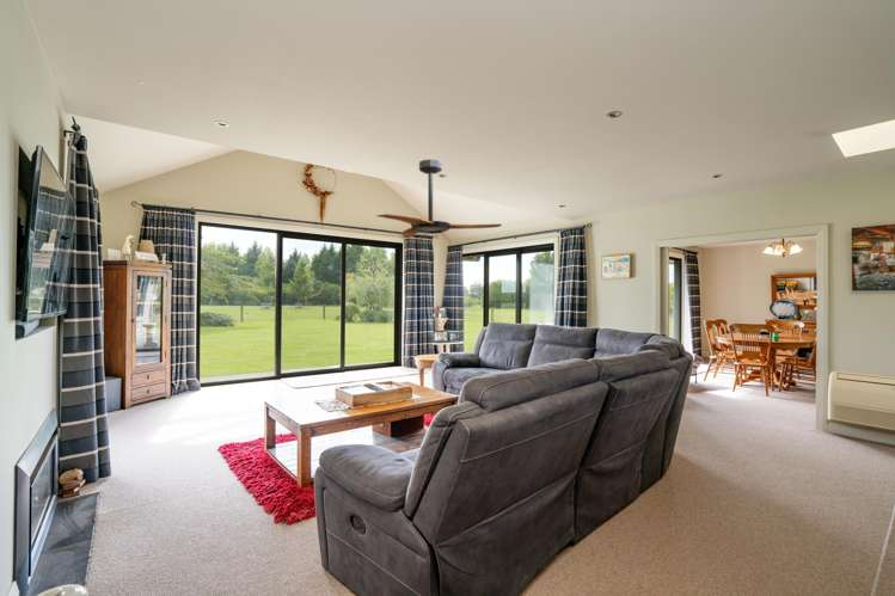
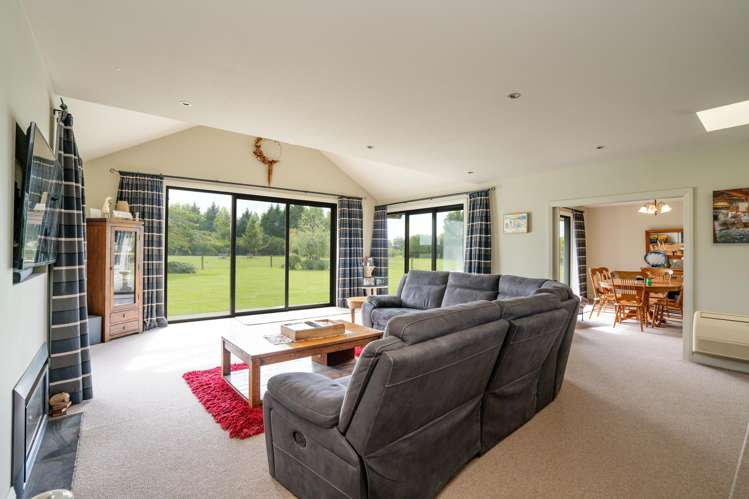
- ceiling fan (431, 198)
